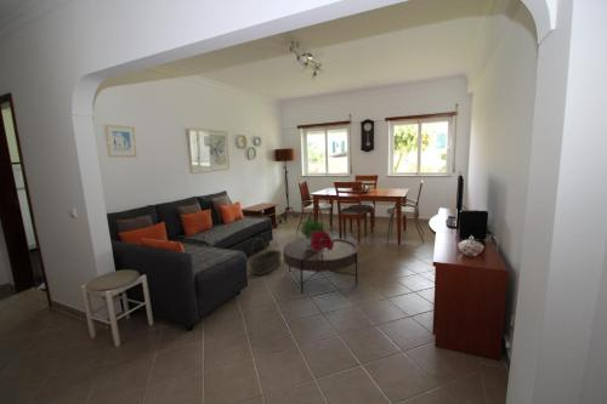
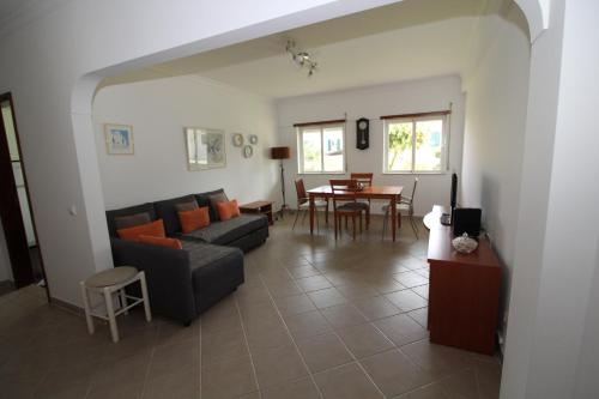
- coffee table (320, 262)
- bouquet (322, 243)
- basket (265, 254)
- potted plant (311, 233)
